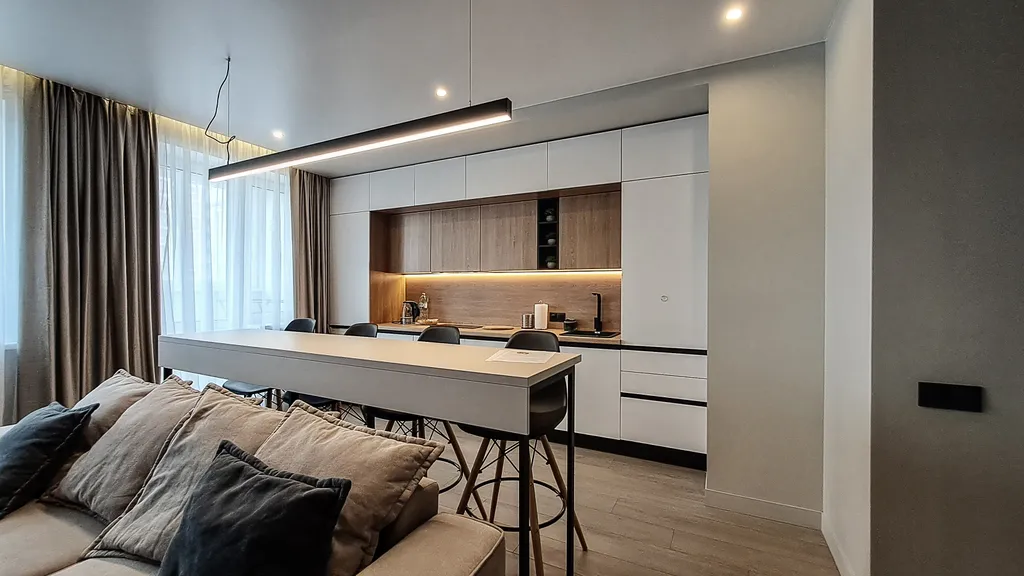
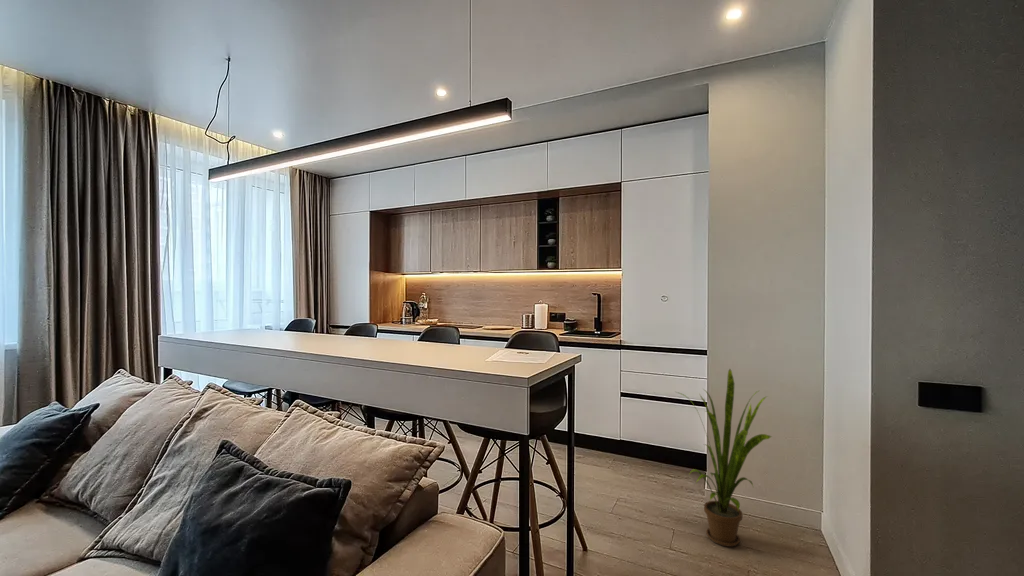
+ house plant (720, 454)
